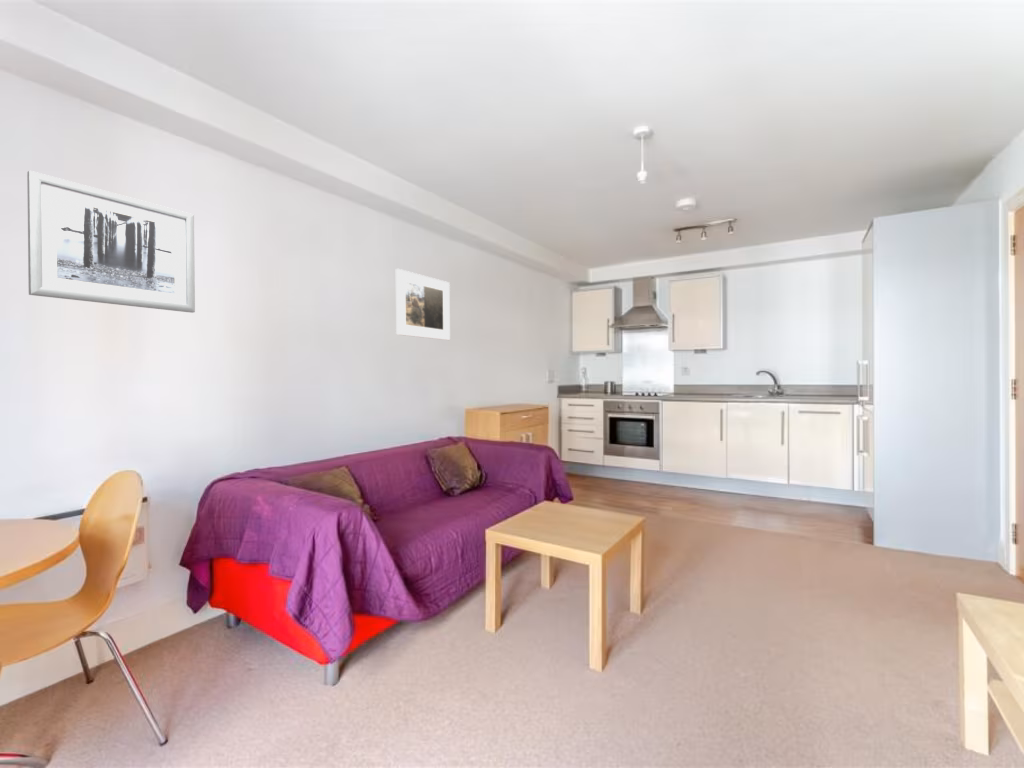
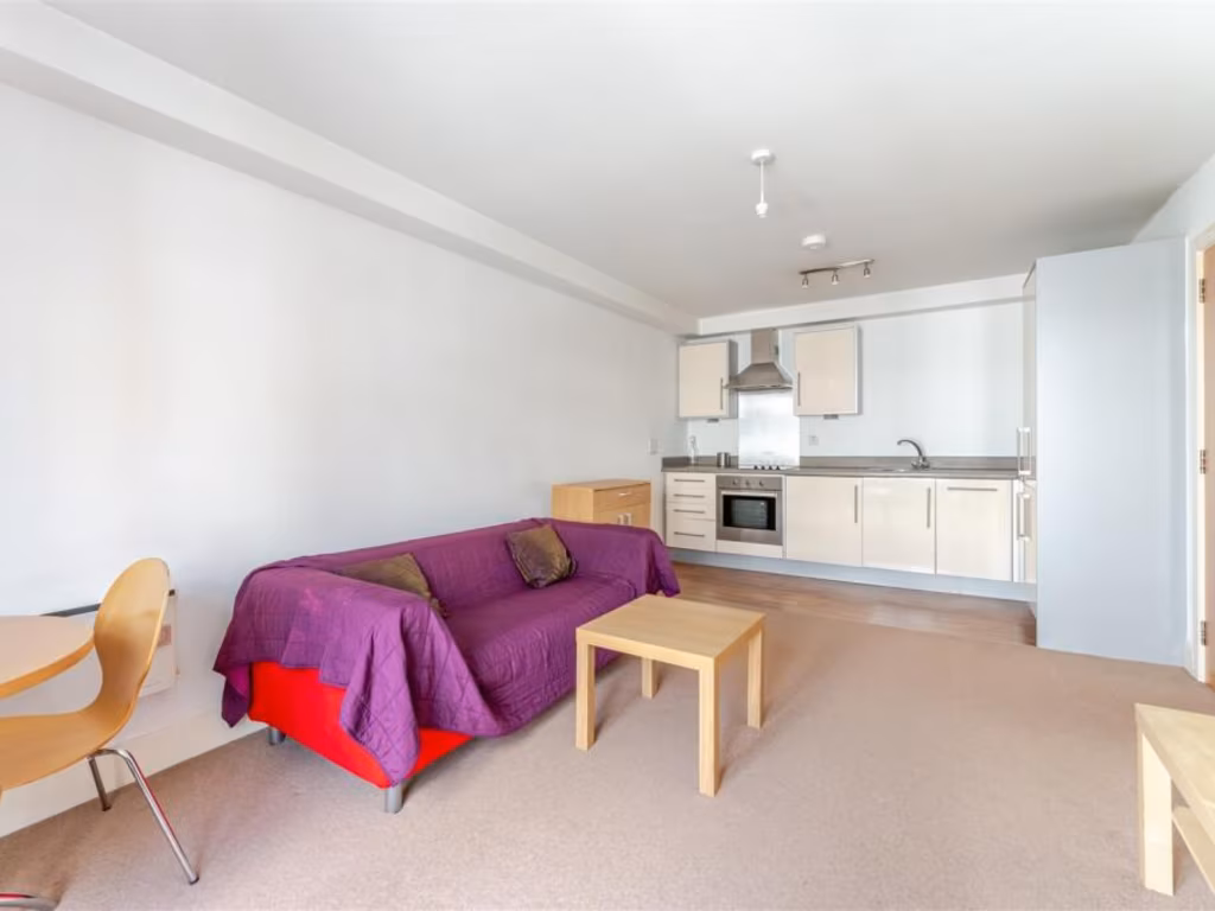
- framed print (424, 306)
- wall art (120, 250)
